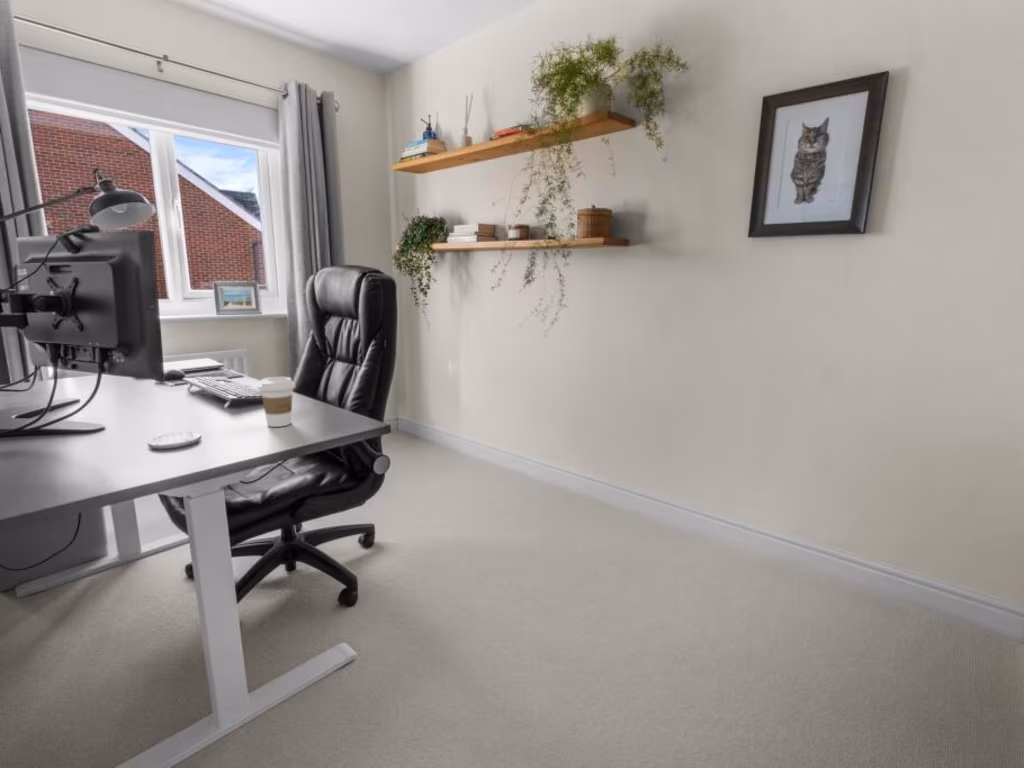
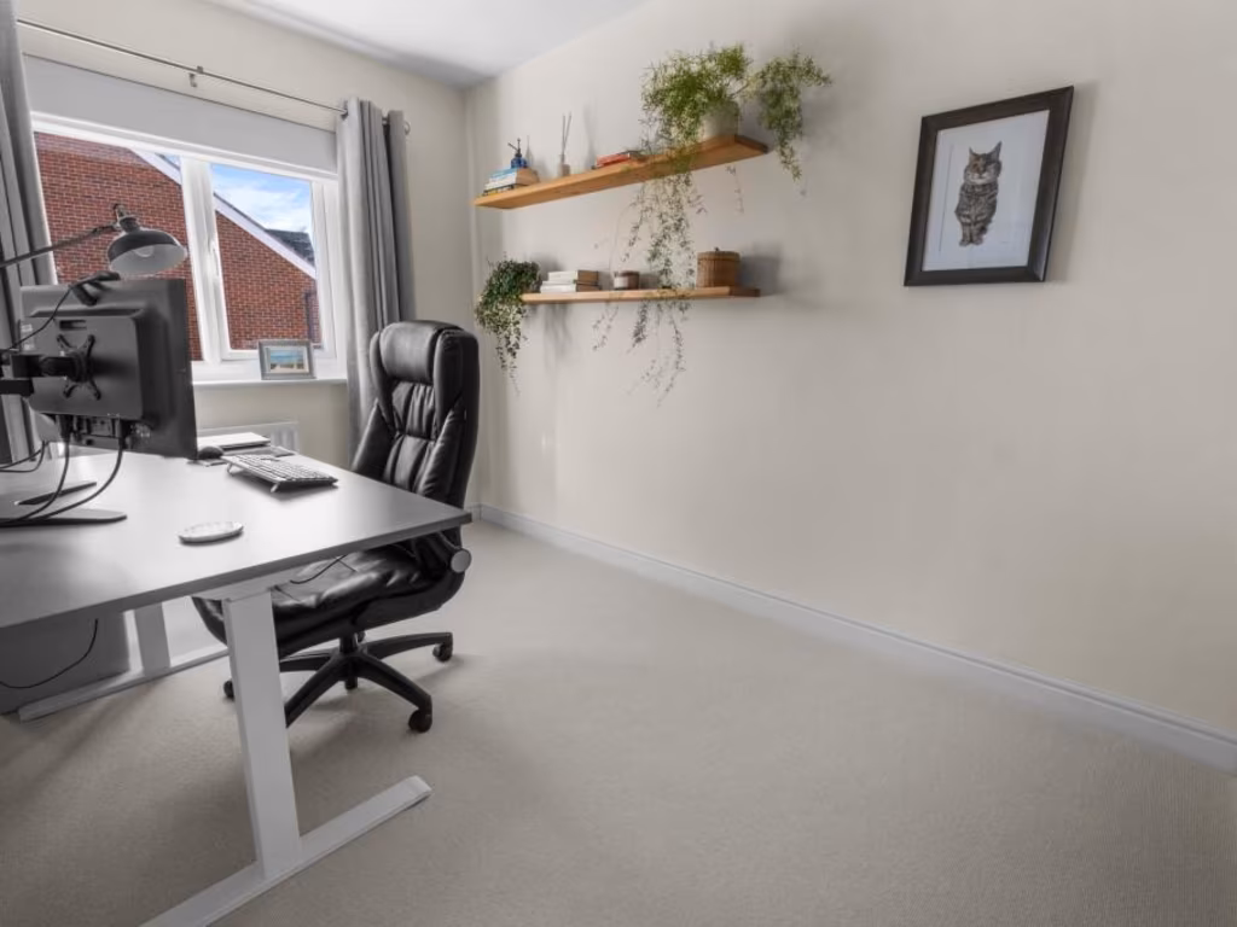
- coffee cup (277, 401)
